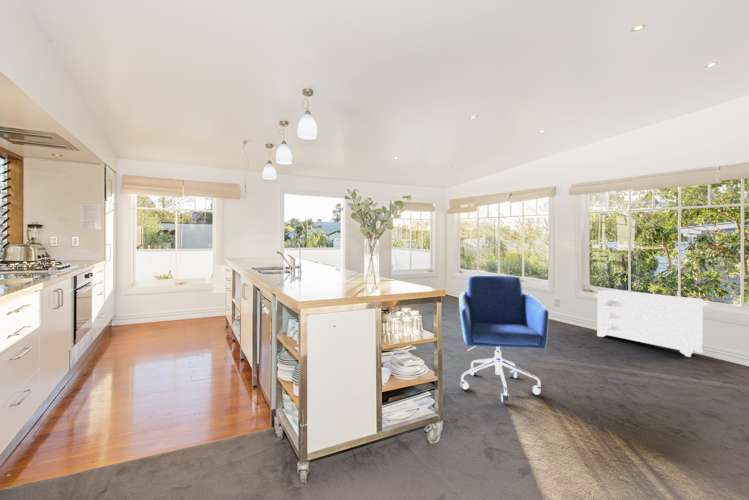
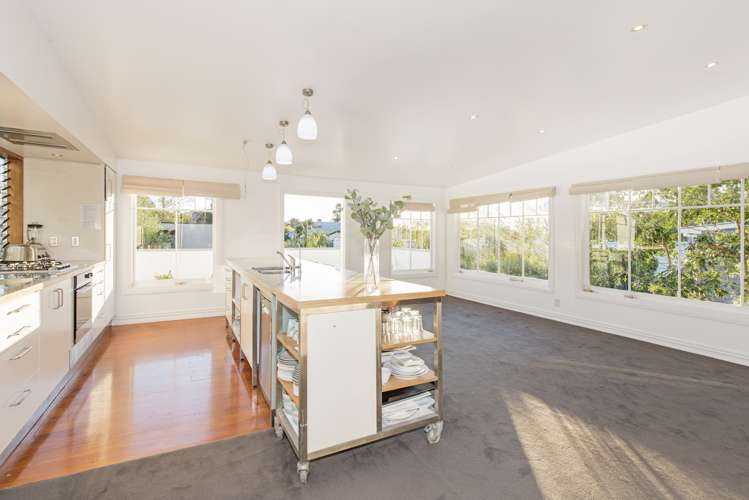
- bench (646, 319)
- chair (498, 333)
